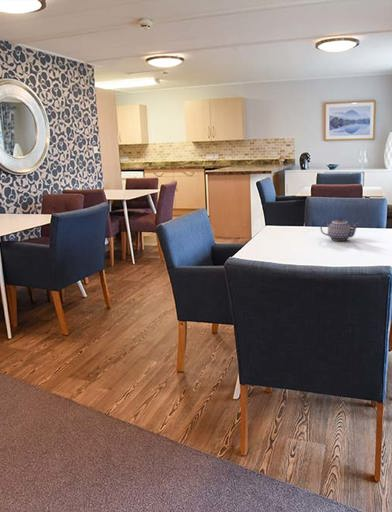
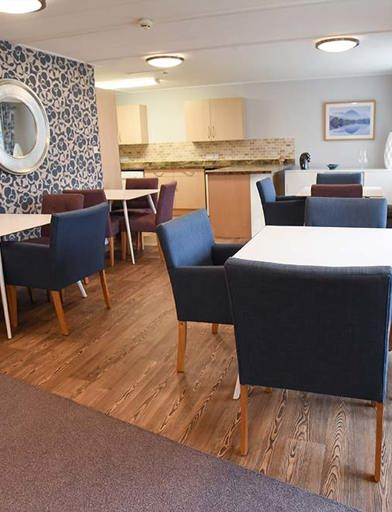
- teapot (339, 228)
